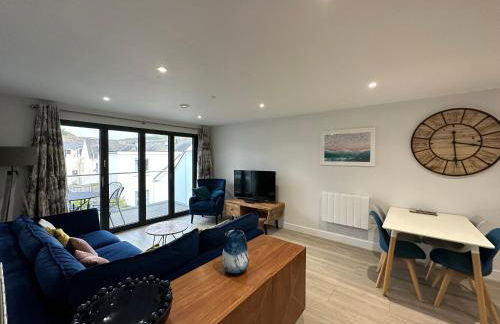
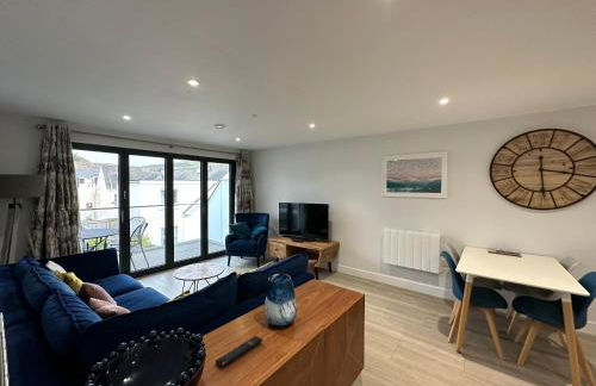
+ remote control (240, 350)
